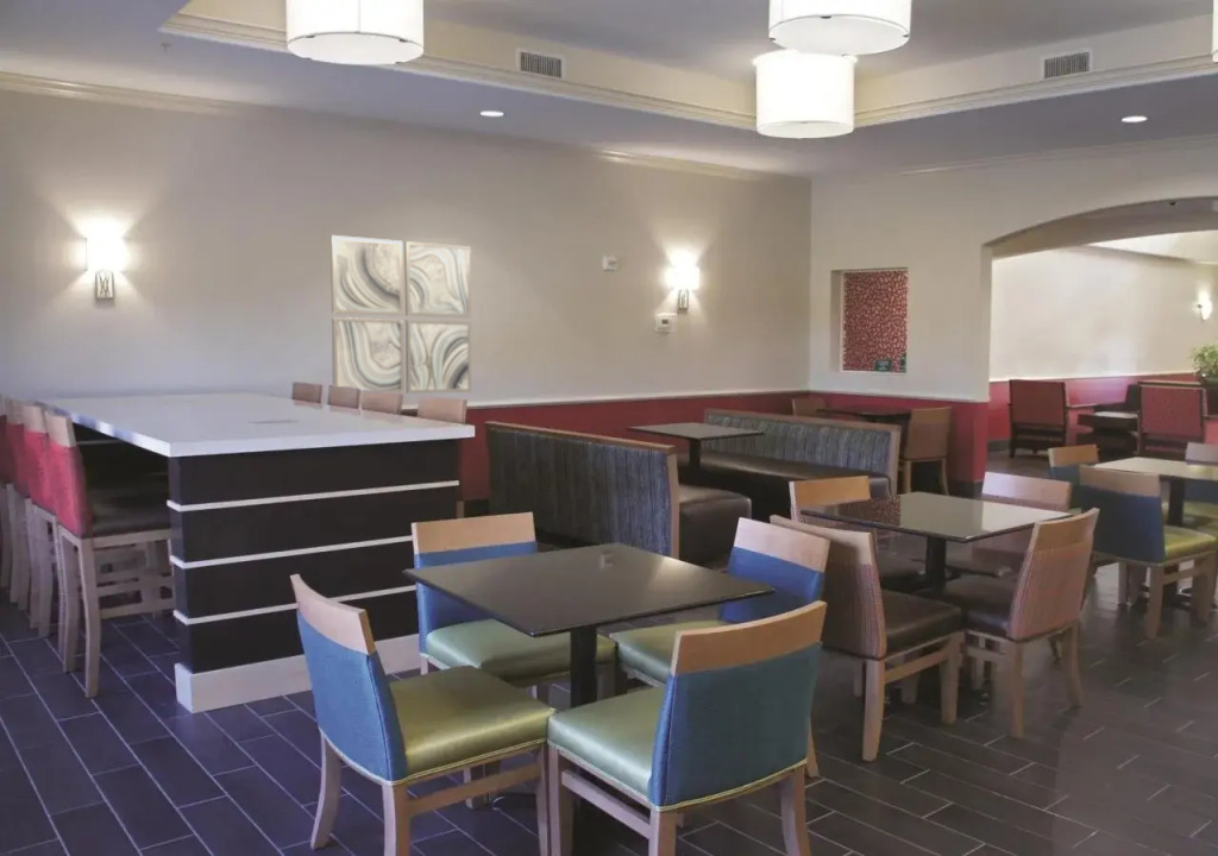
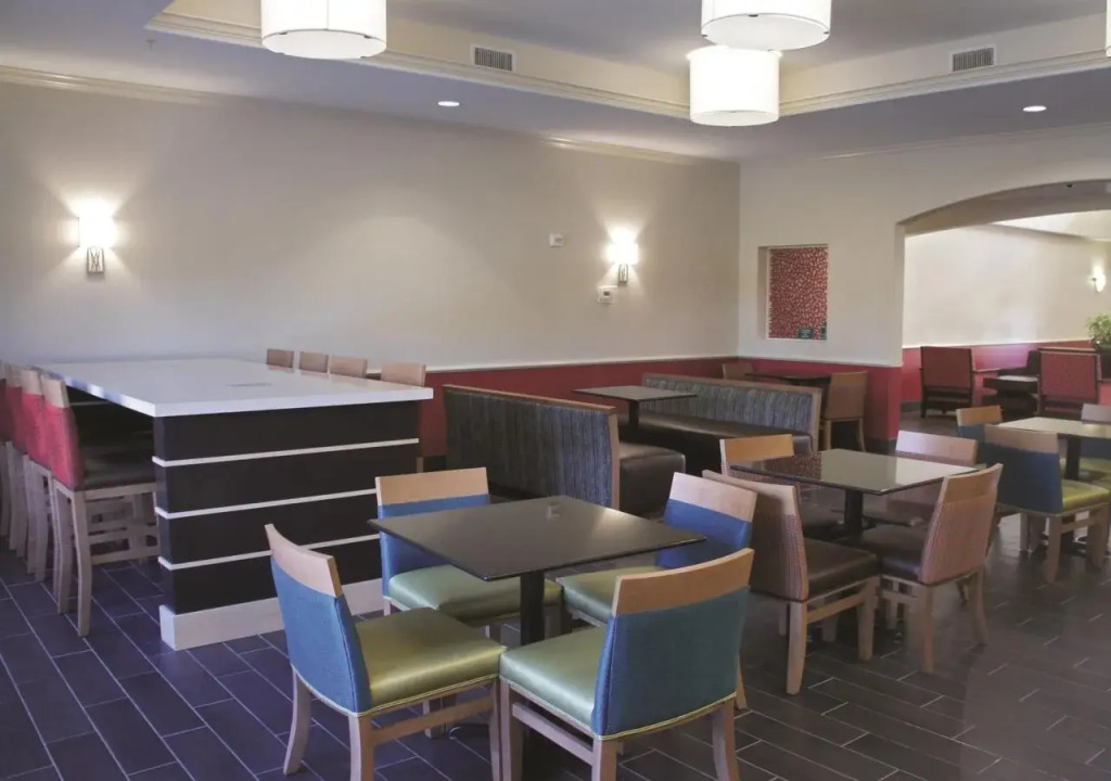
- wall art (406, 315)
